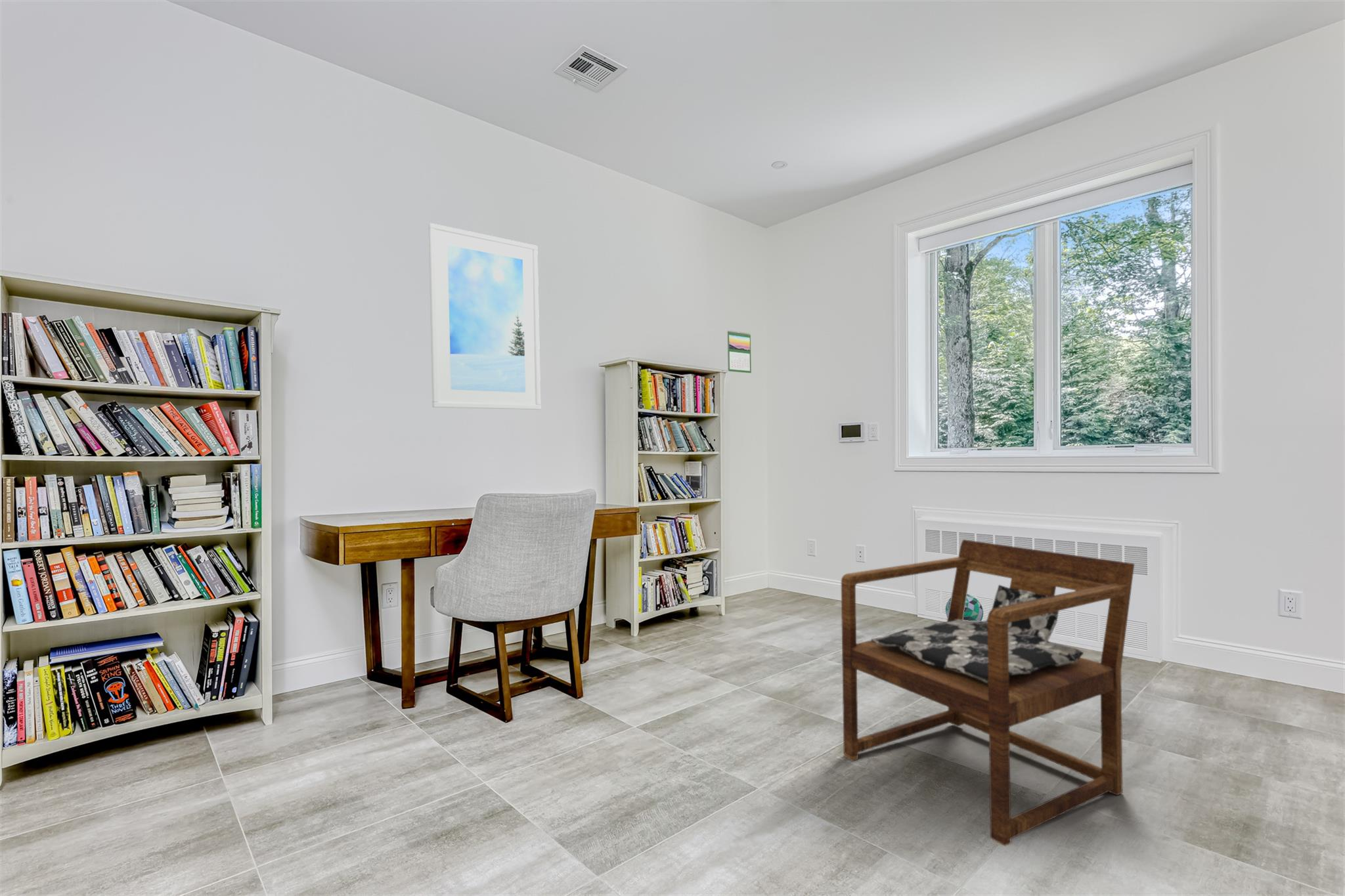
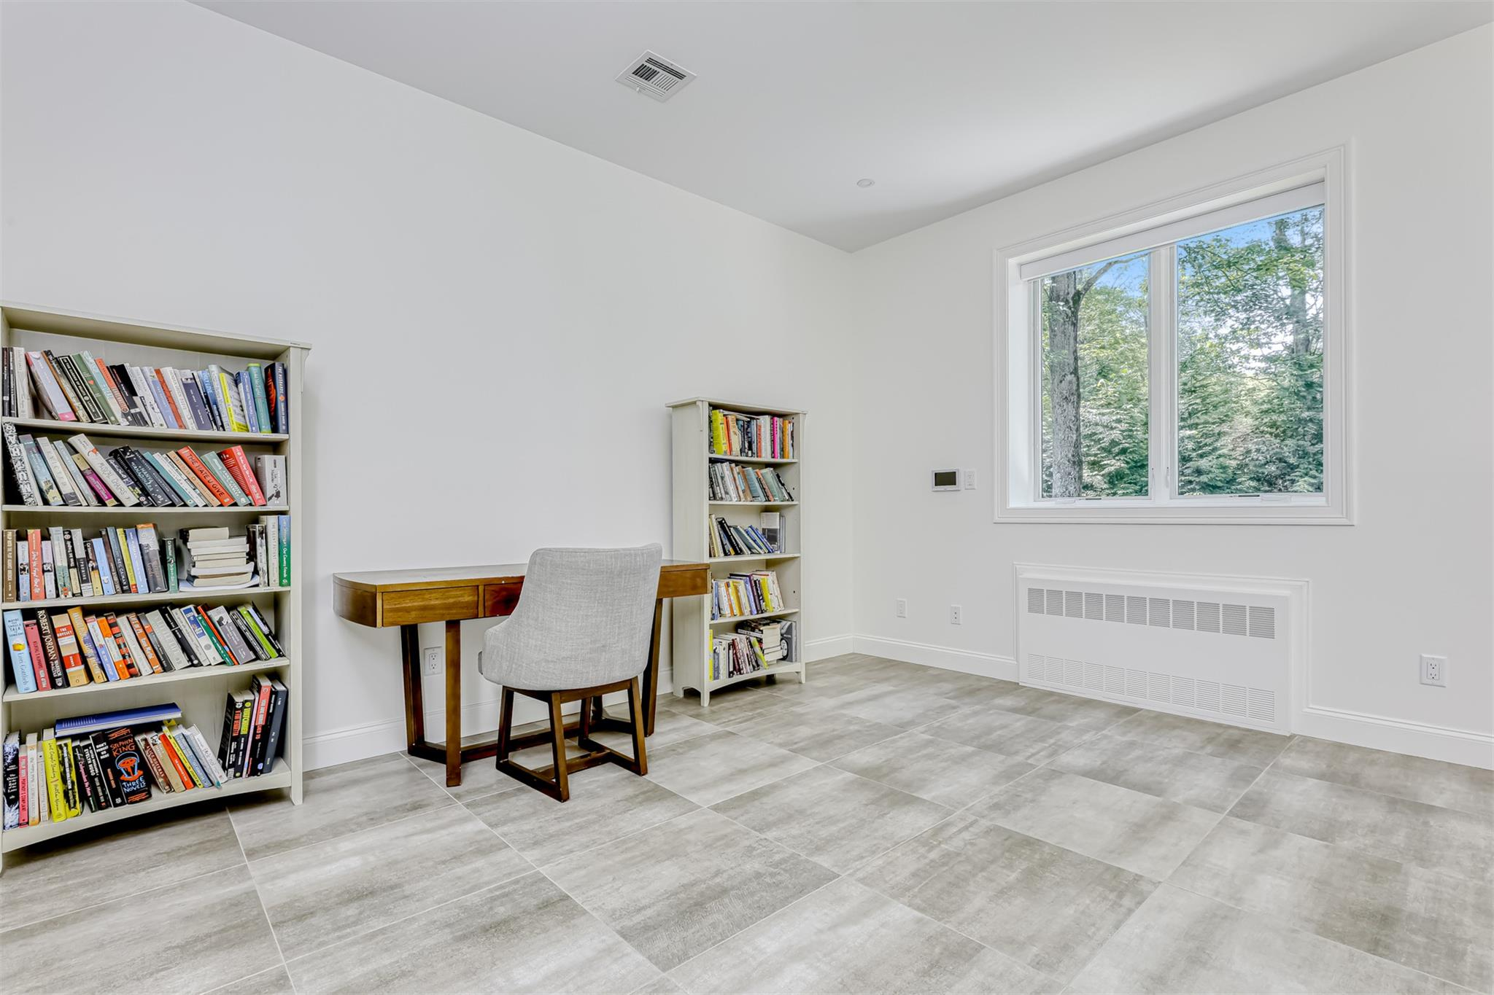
- armchair (981, 664)
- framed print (487, 322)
- decorative ball (964, 611)
- calendar (739, 351)
